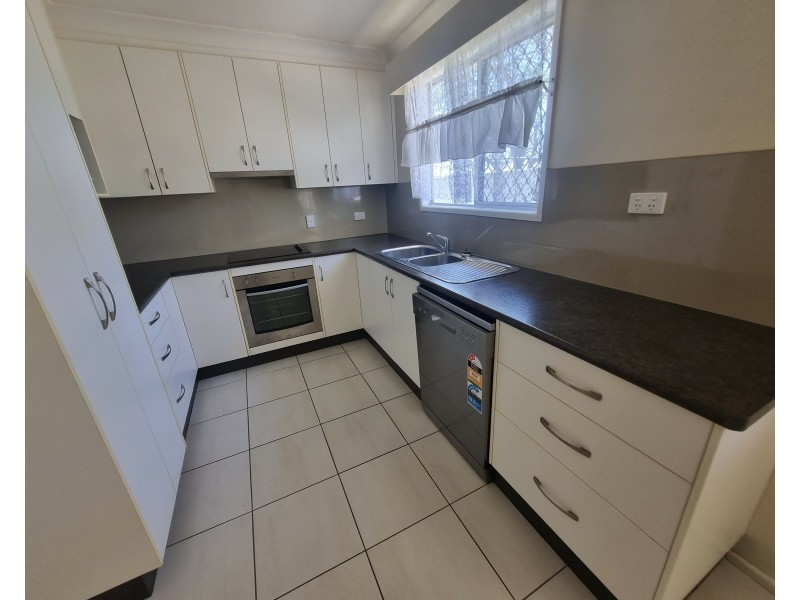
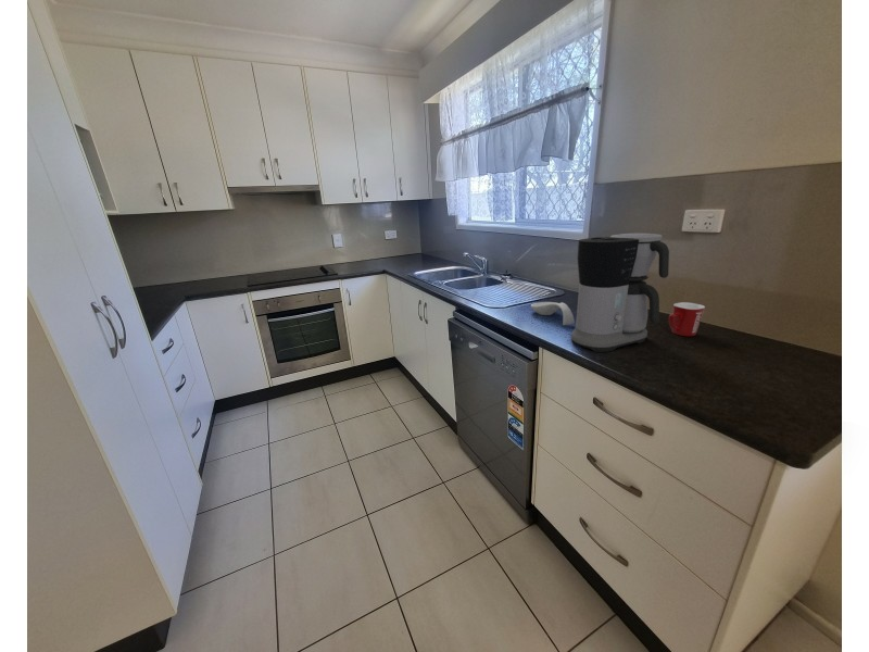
+ coffee maker (619, 291)
+ spoon rest (553, 309)
+ mug (682, 319)
